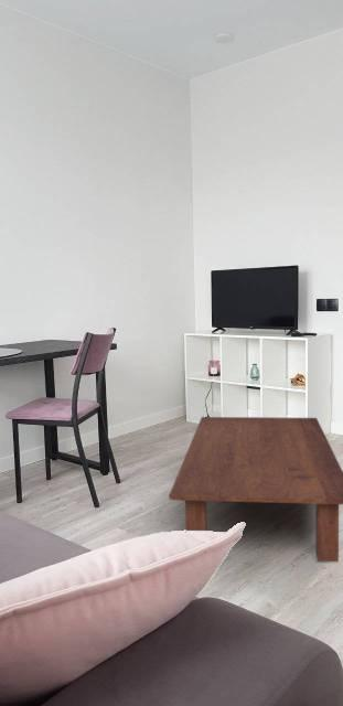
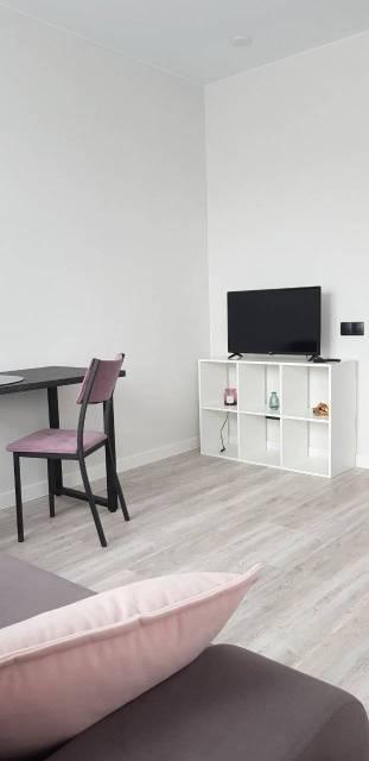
- coffee table (259, 474)
